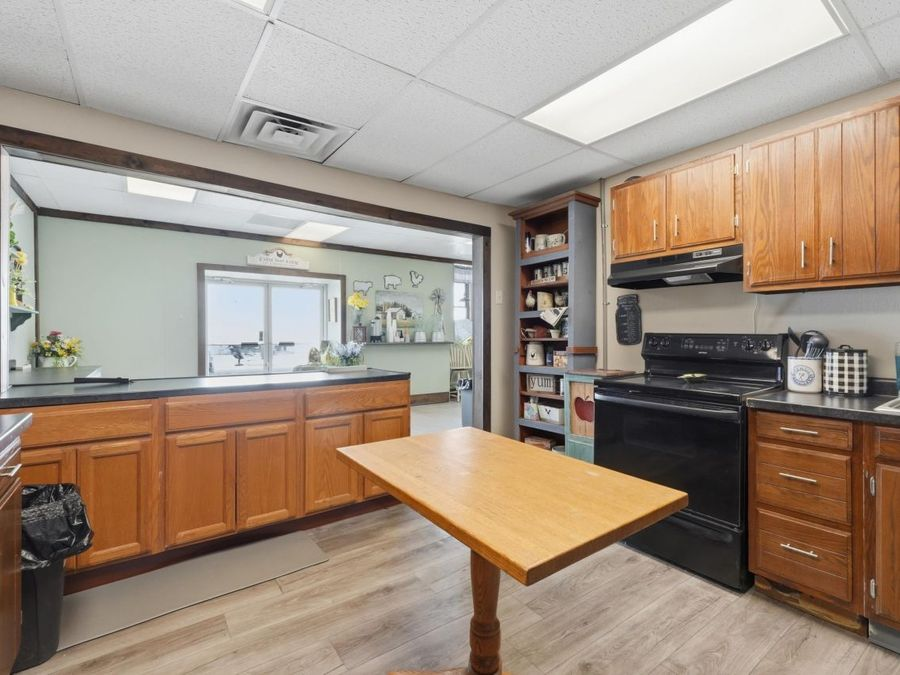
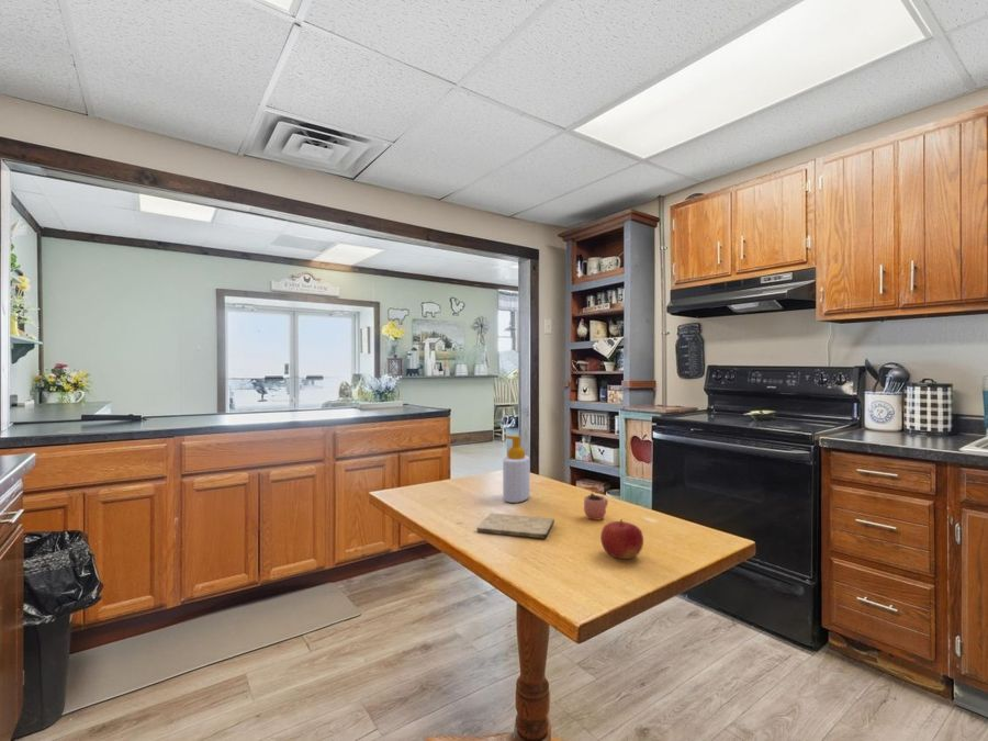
+ cocoa (597, 497)
+ fruit (621, 537)
+ soap bottle (516, 467)
+ cutting board (516, 525)
